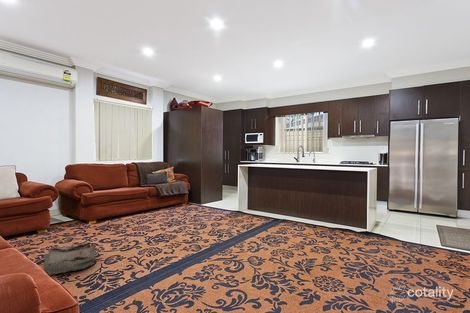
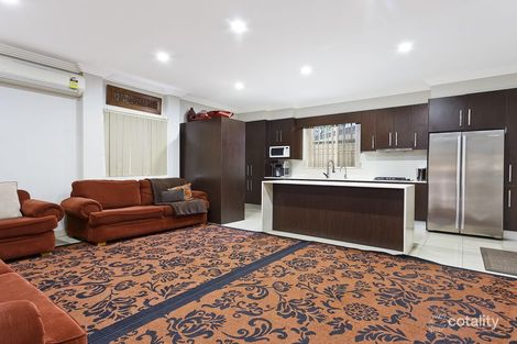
- bag (69, 255)
